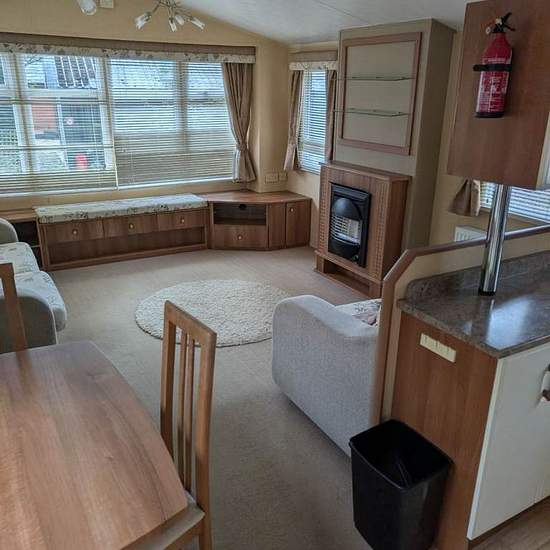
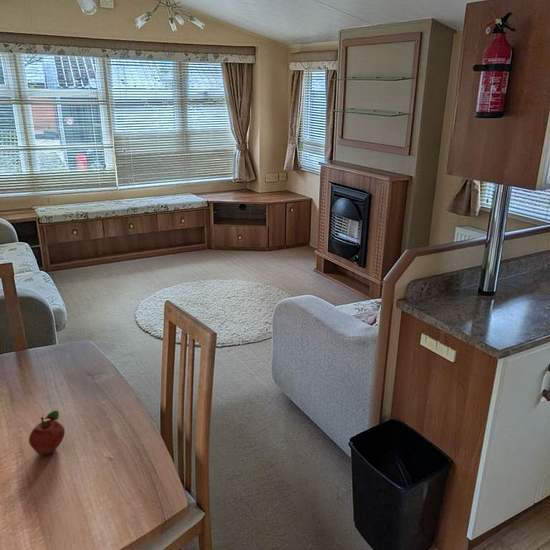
+ fruit (48, 432)
